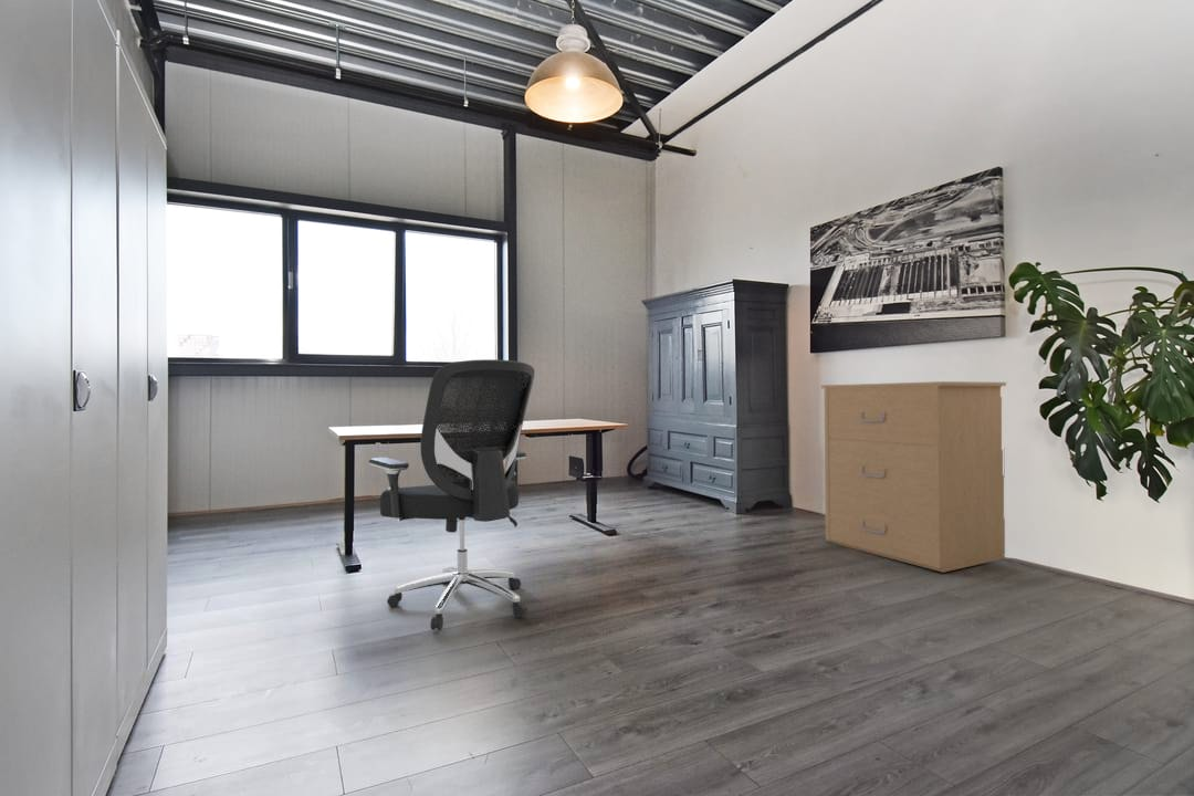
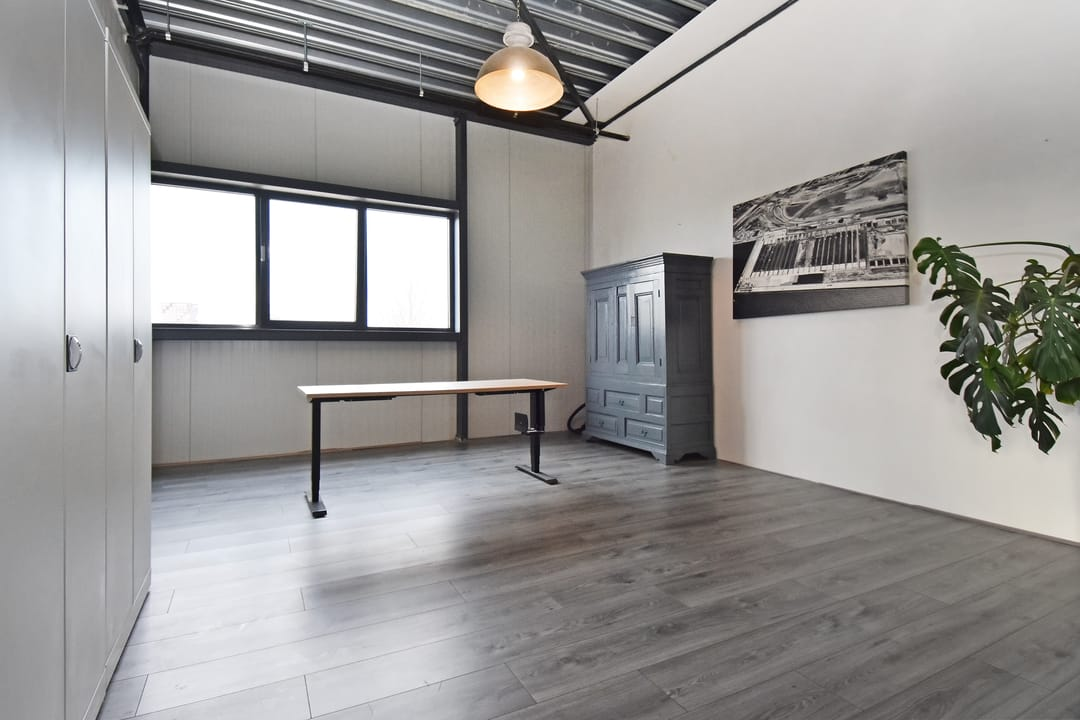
- chair (461, 483)
- filing cabinet (909, 467)
